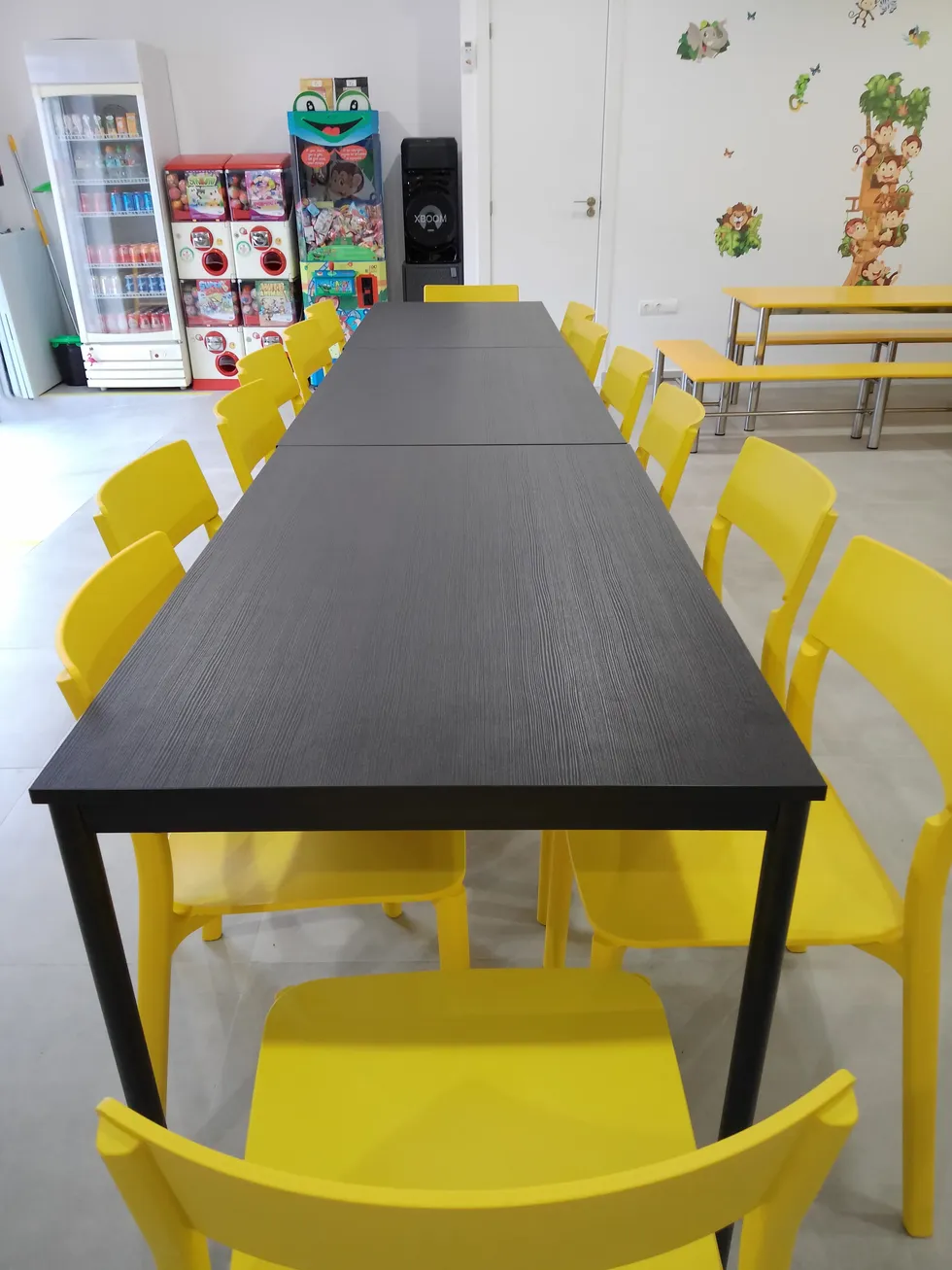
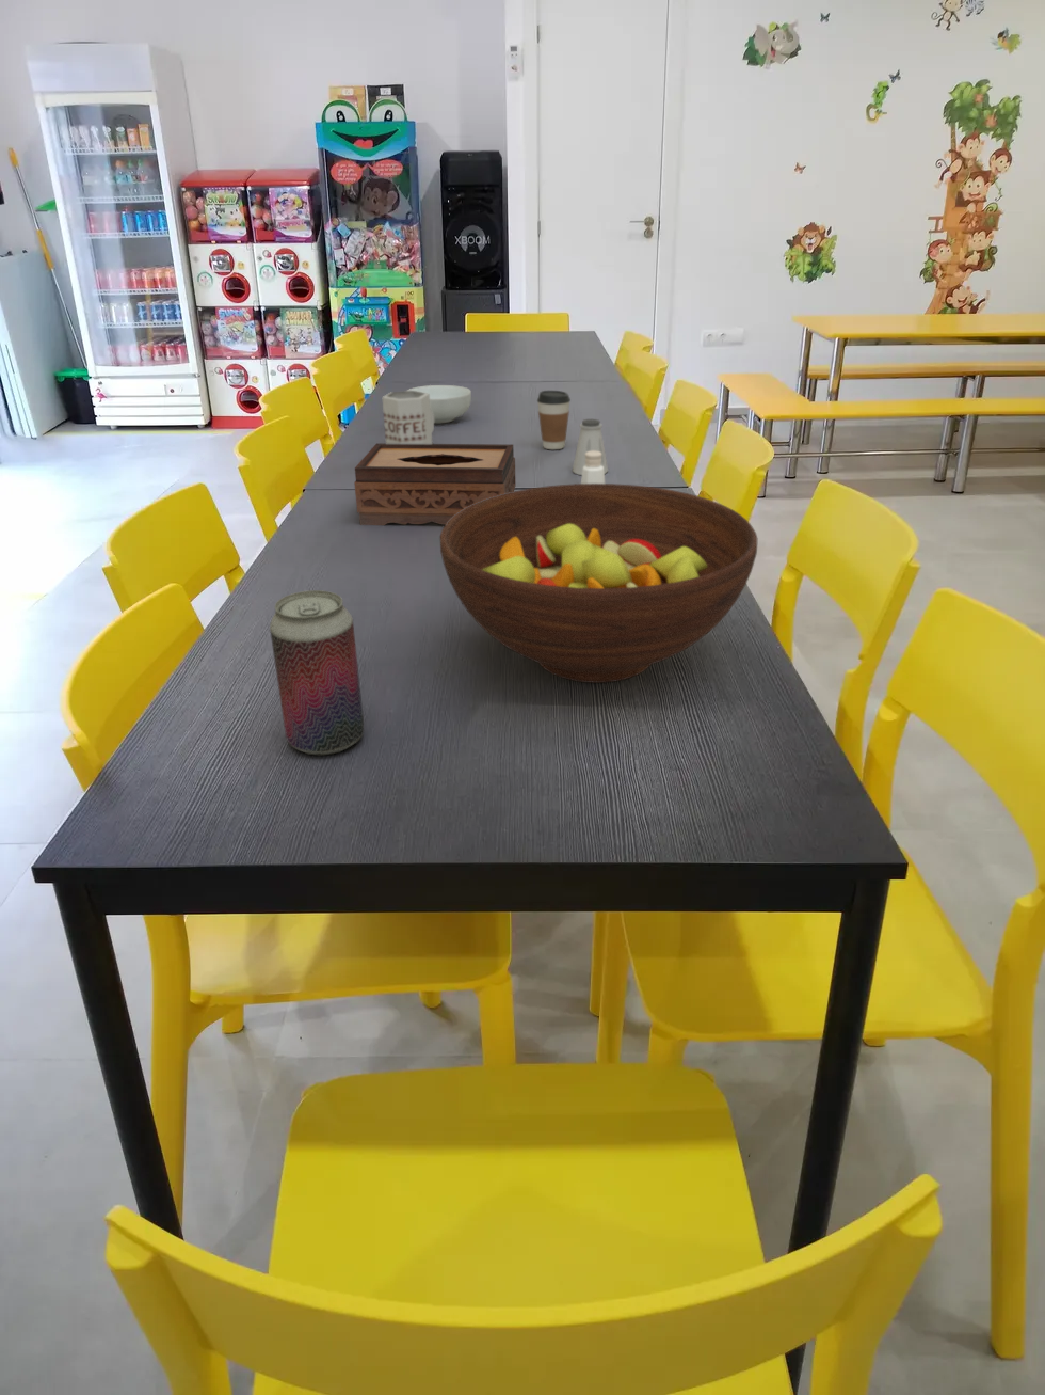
+ tissue box (438, 483)
+ mug (408, 422)
+ beverage can (317, 672)
+ saltshaker (589, 446)
+ pepper shaker (593, 482)
+ fruit bowl (595, 596)
+ cereal bowl (438, 405)
+ coffee cup (553, 420)
